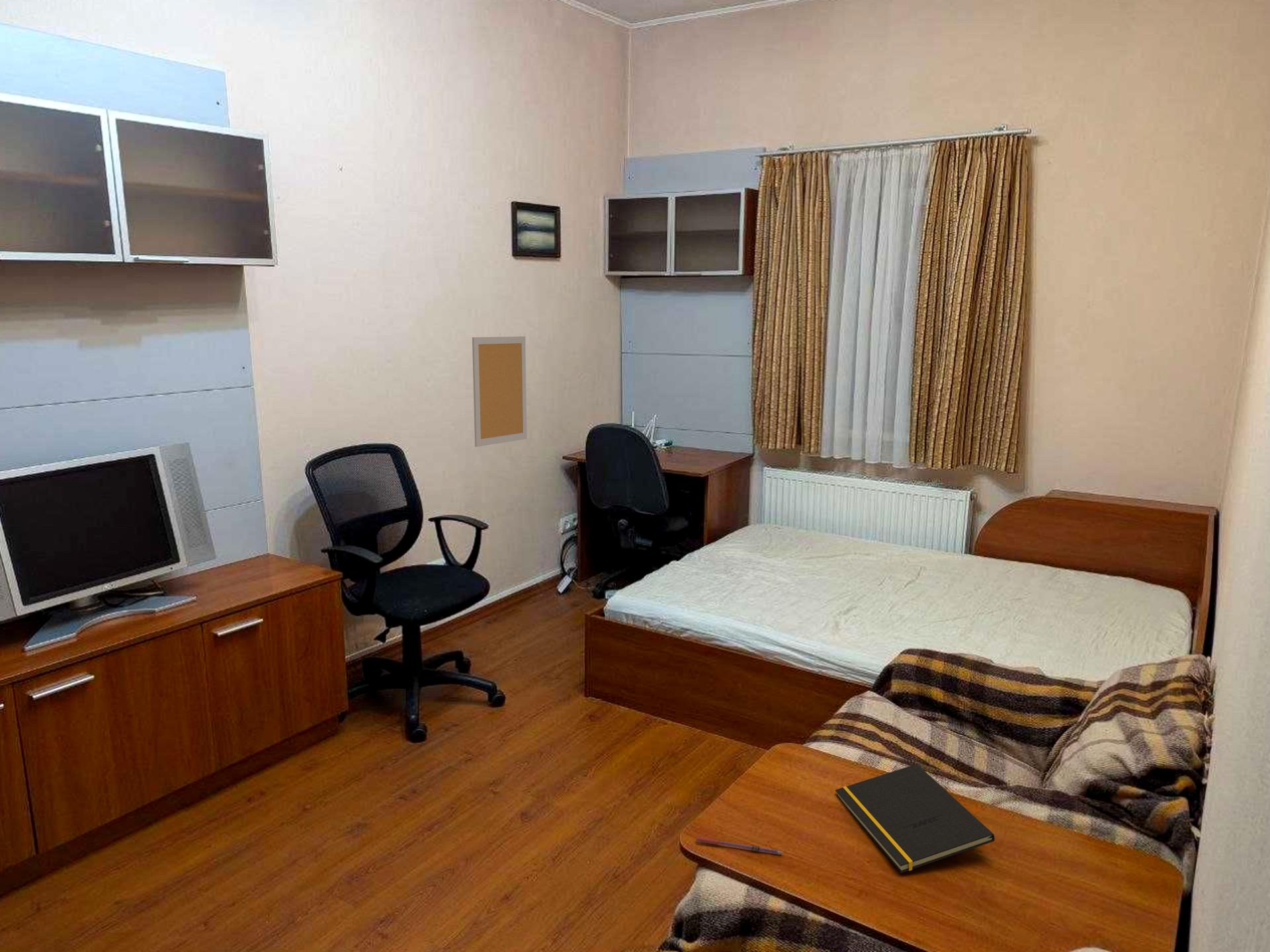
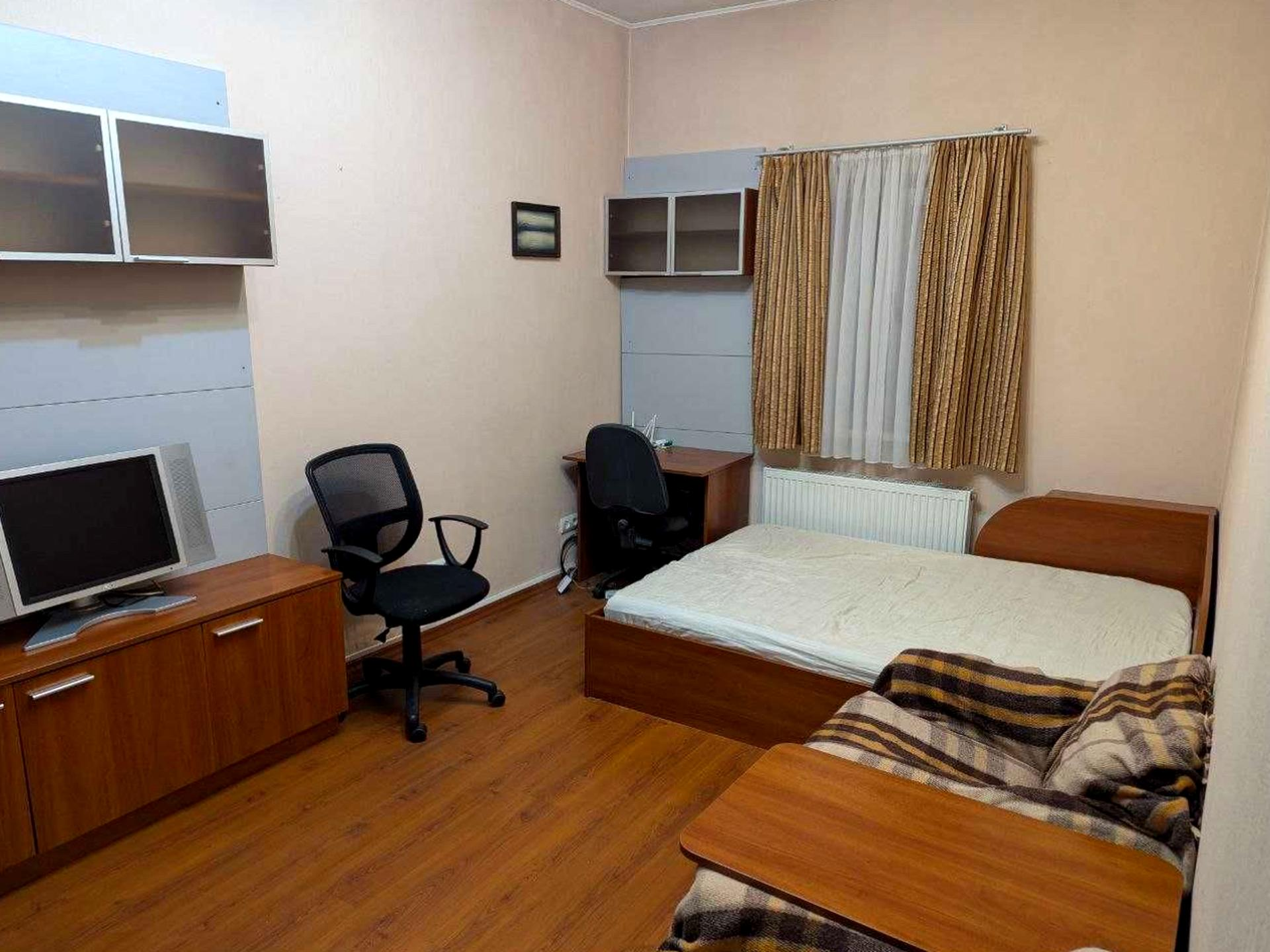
- notepad (910, 814)
- wall art (500, 390)
- pen (739, 845)
